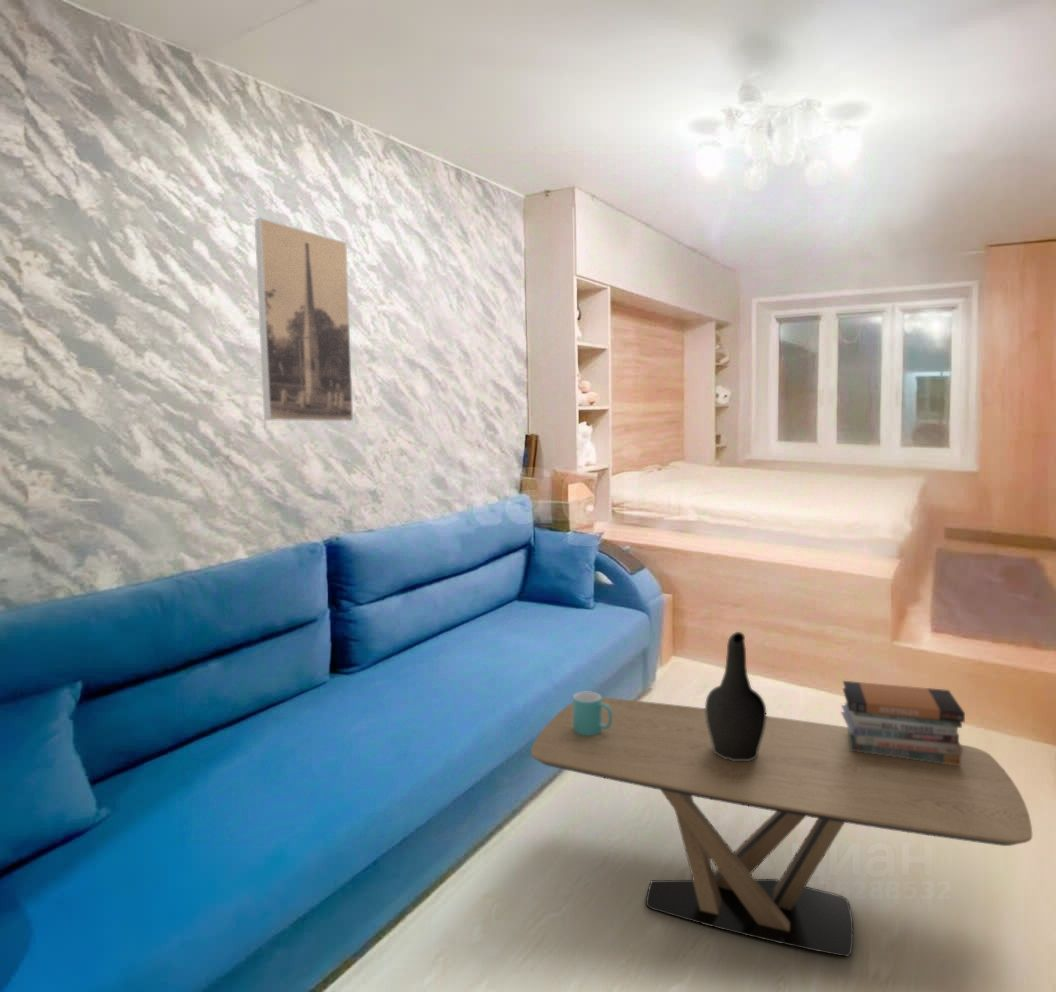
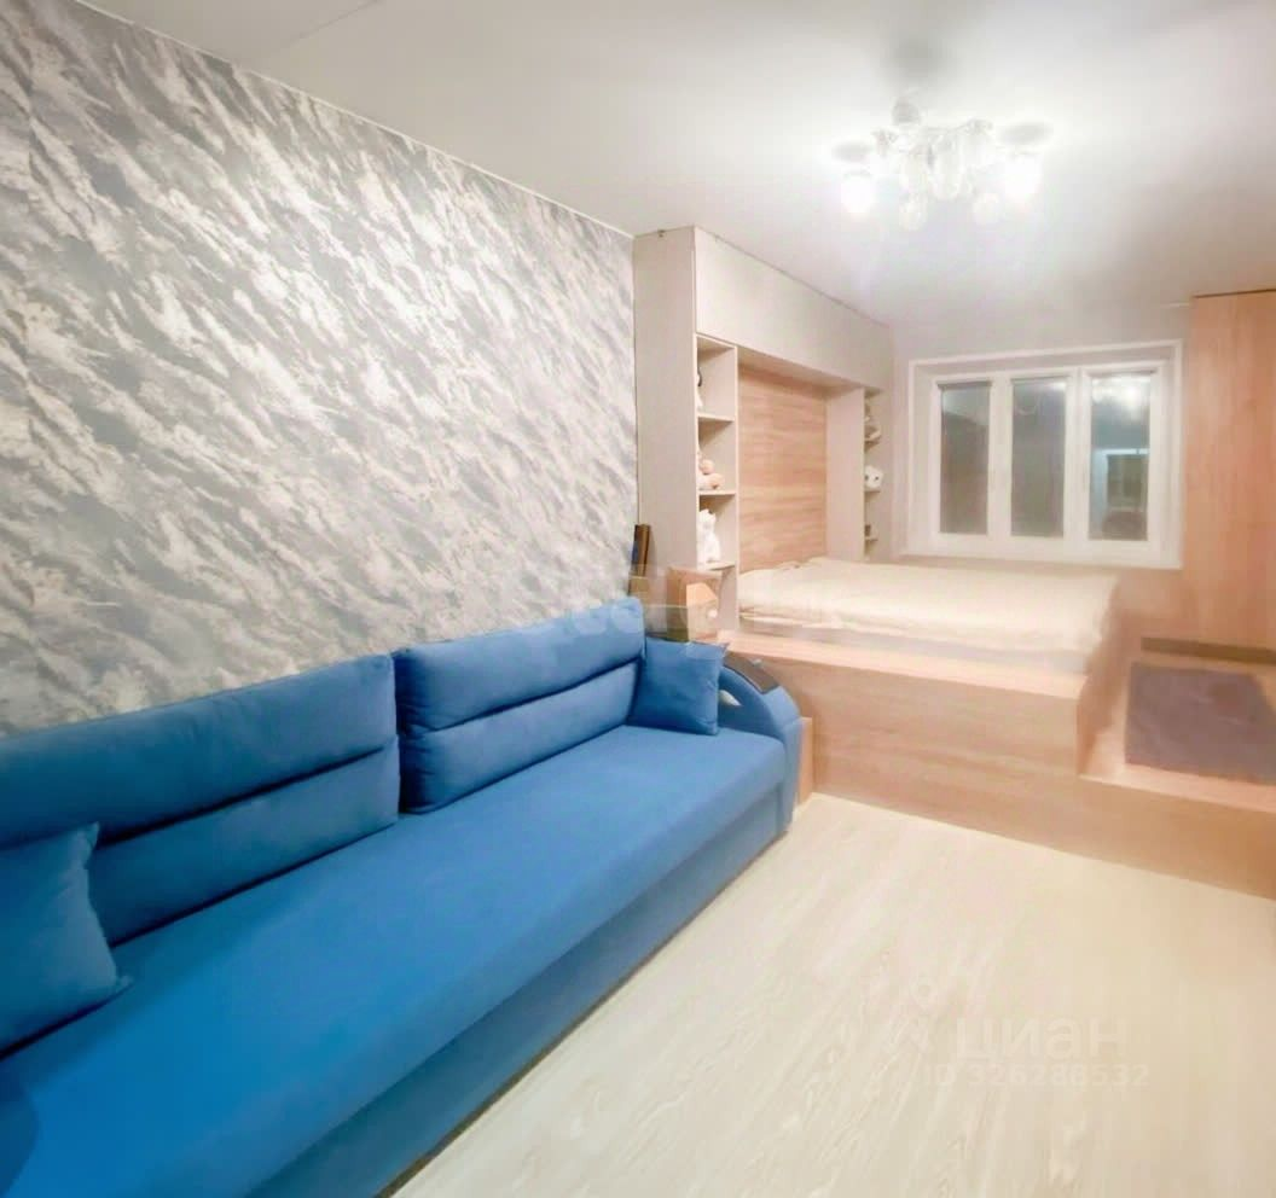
- decorative vase (735, 689)
- mug (593, 713)
- book stack (899, 720)
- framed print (307, 327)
- coffee table (756, 830)
